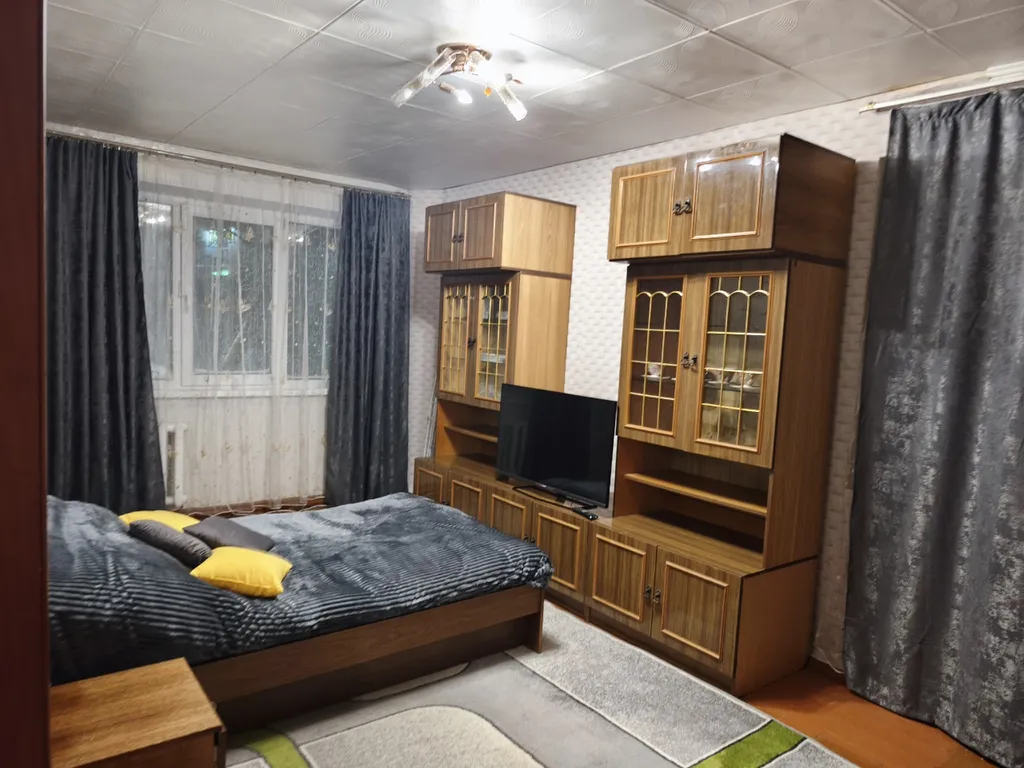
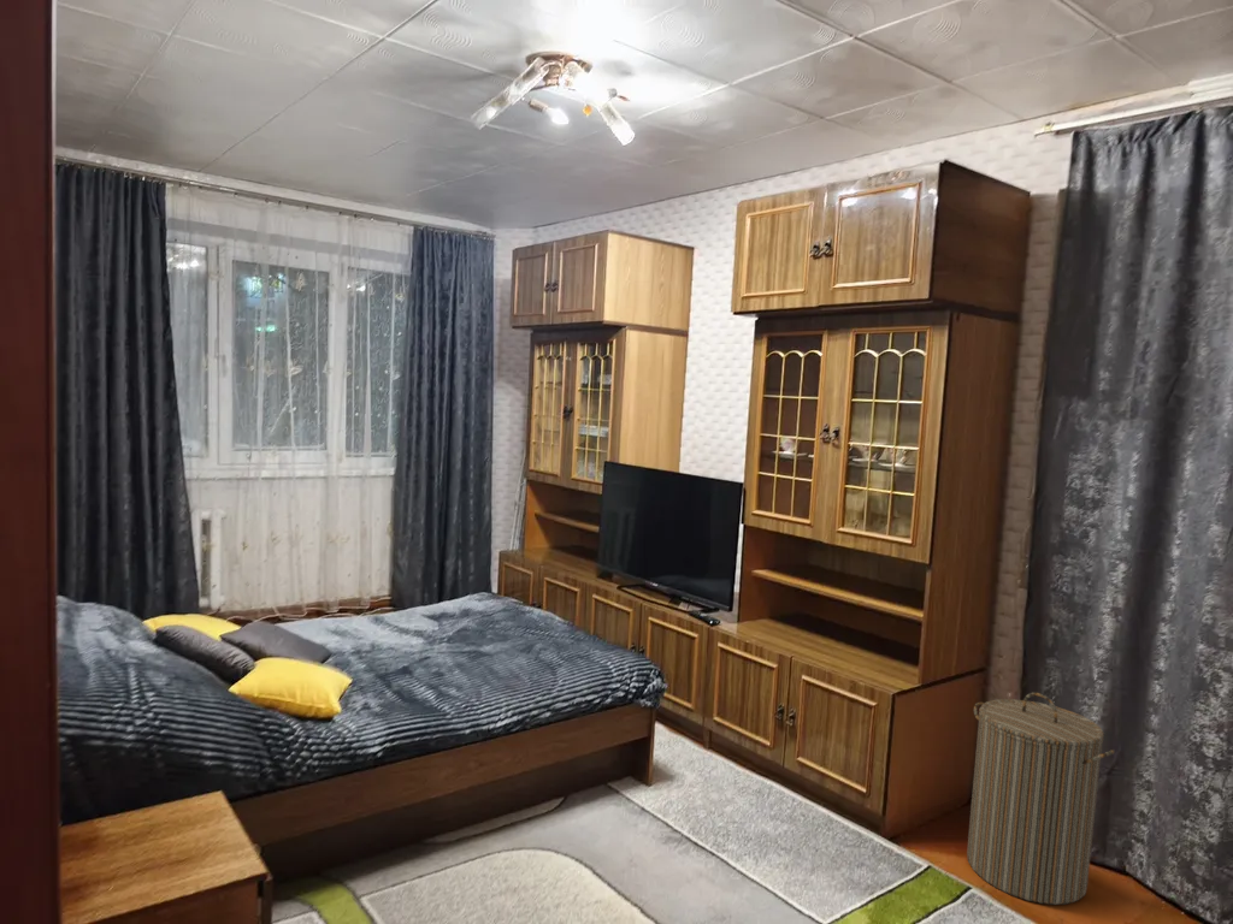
+ laundry hamper (1033, 783)
